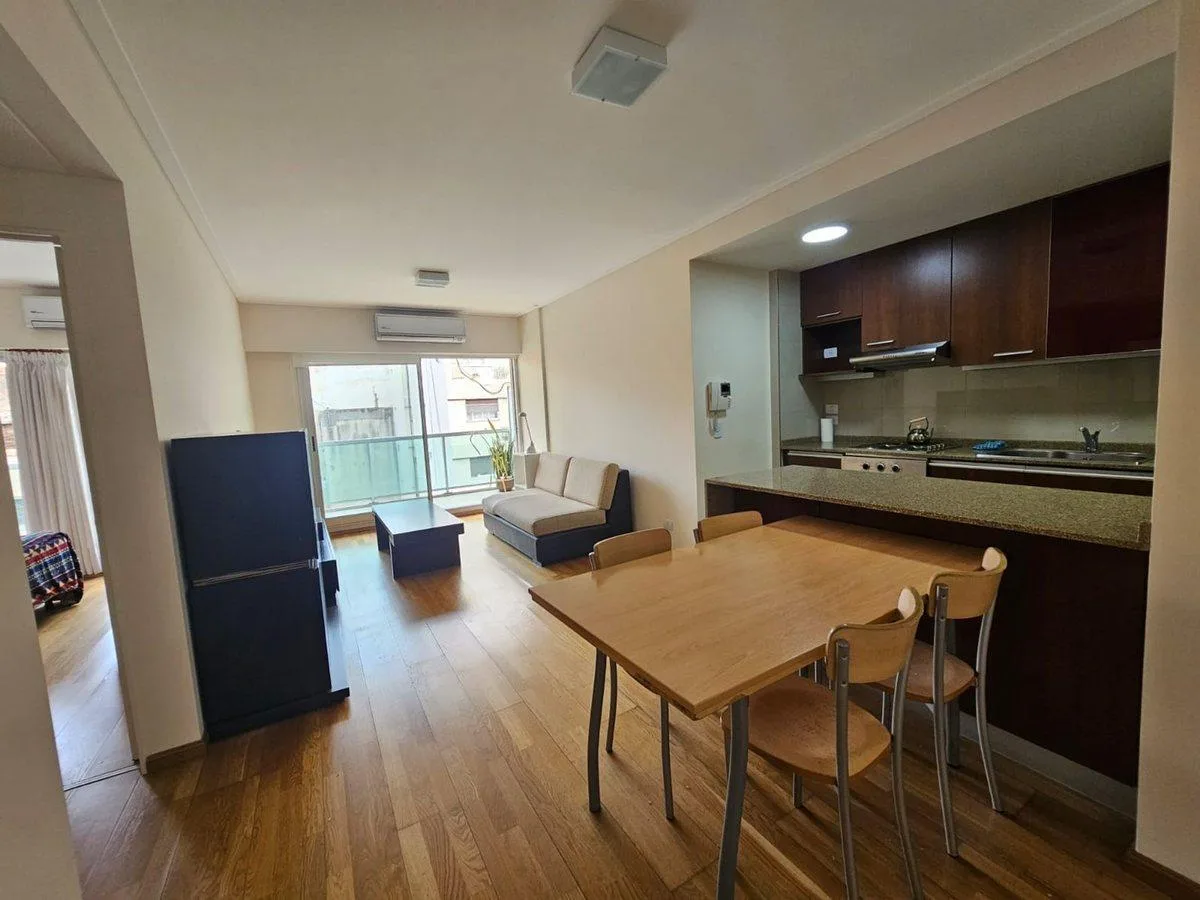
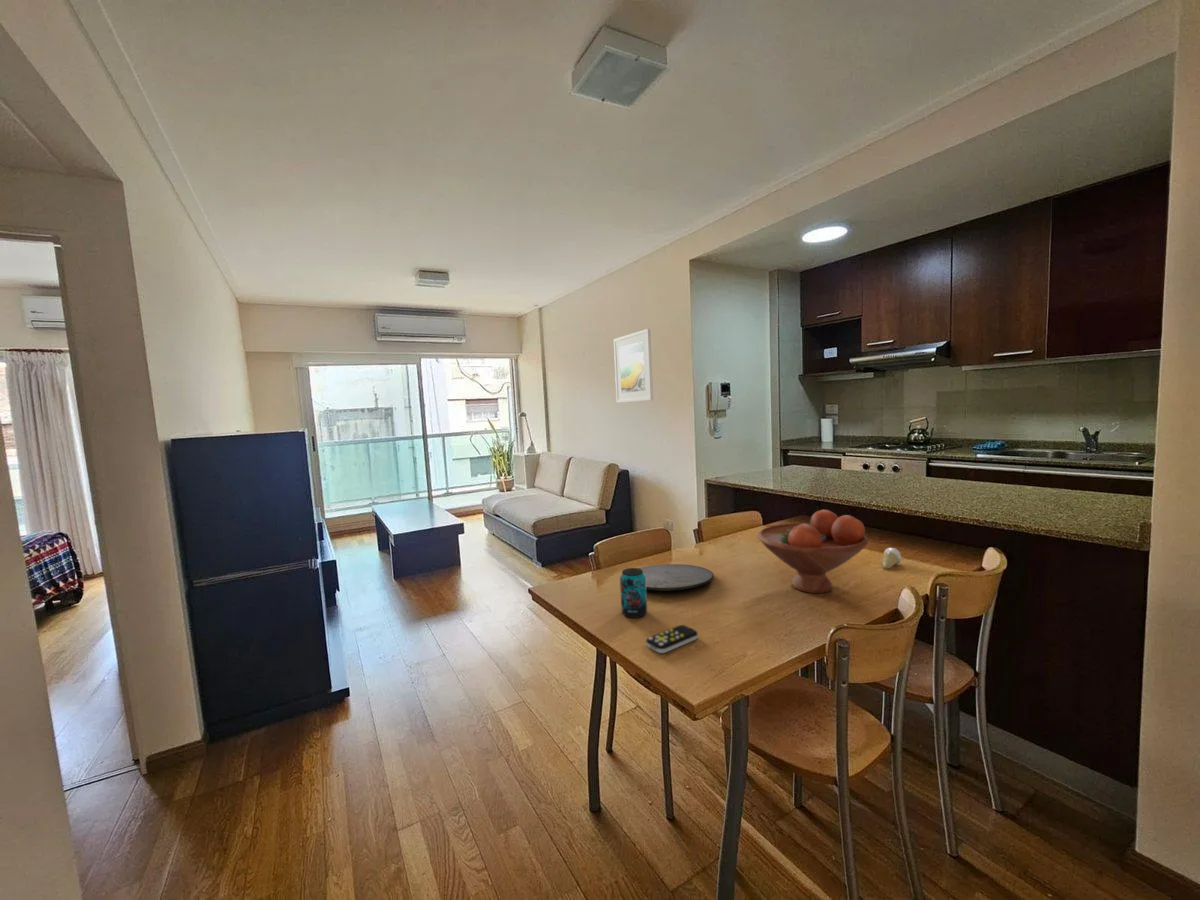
+ beverage can (633, 592)
+ tooth (889, 557)
+ plate (669, 576)
+ fruit bowl (810, 551)
+ remote control (672, 638)
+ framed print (632, 368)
